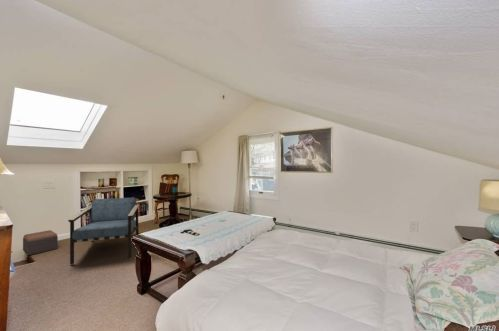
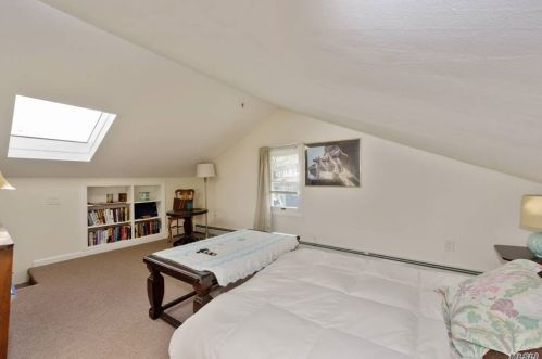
- footstool (40, 241)
- armchair (109, 225)
